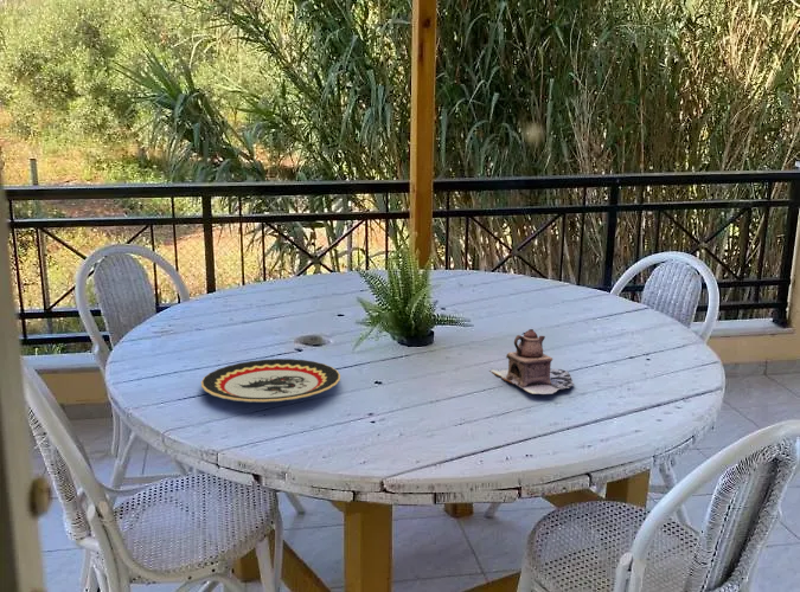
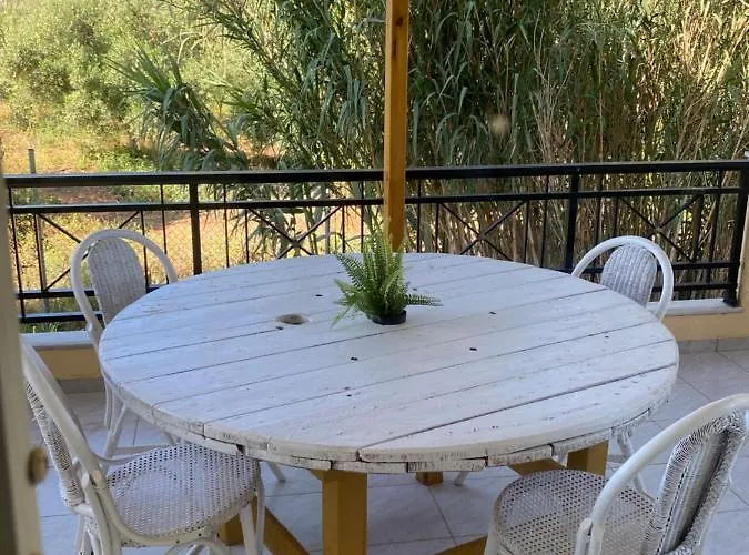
- teapot (533, 356)
- plate (271, 382)
